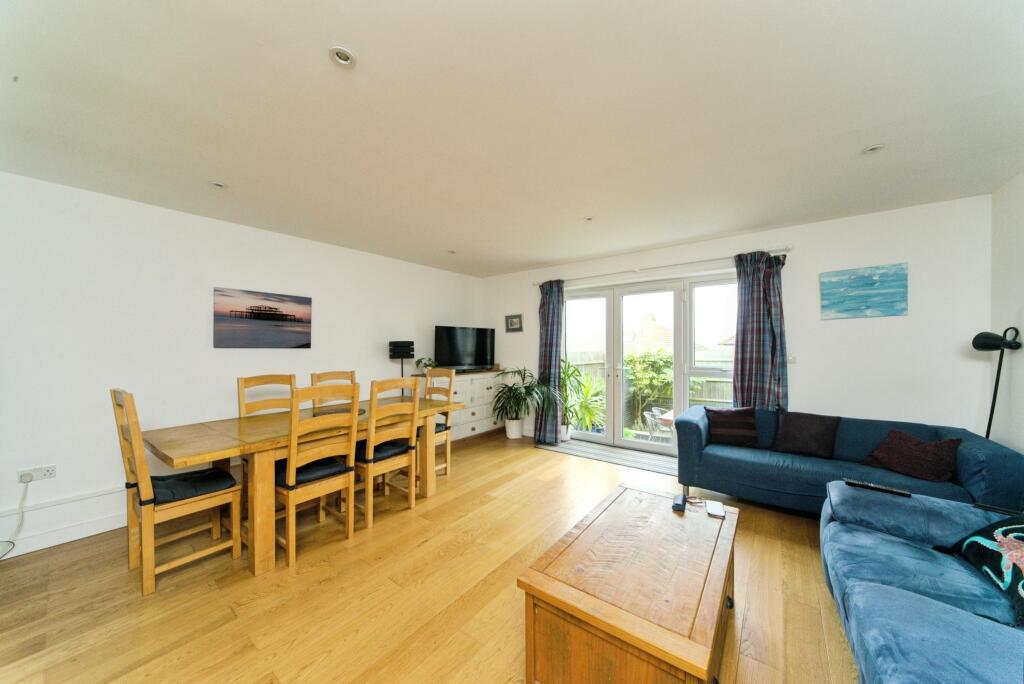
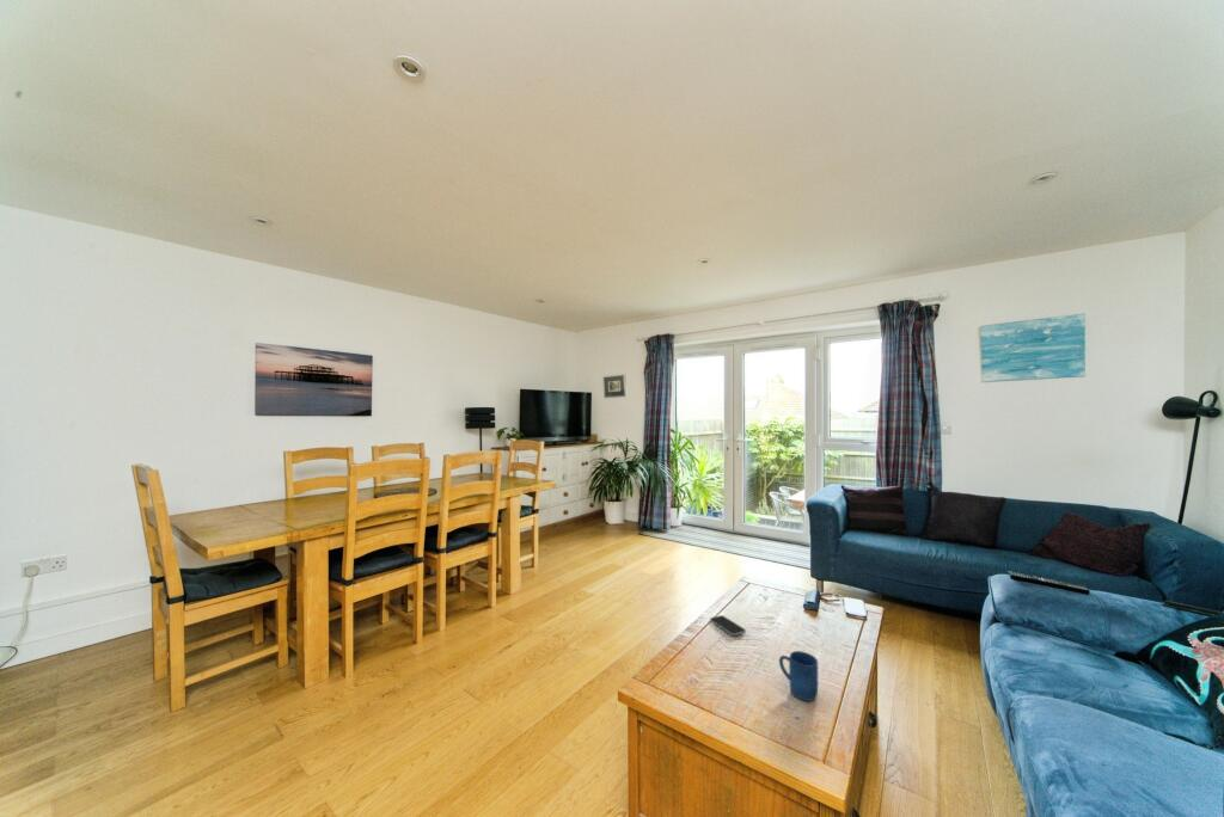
+ mug (797, 672)
+ smartphone (727, 625)
